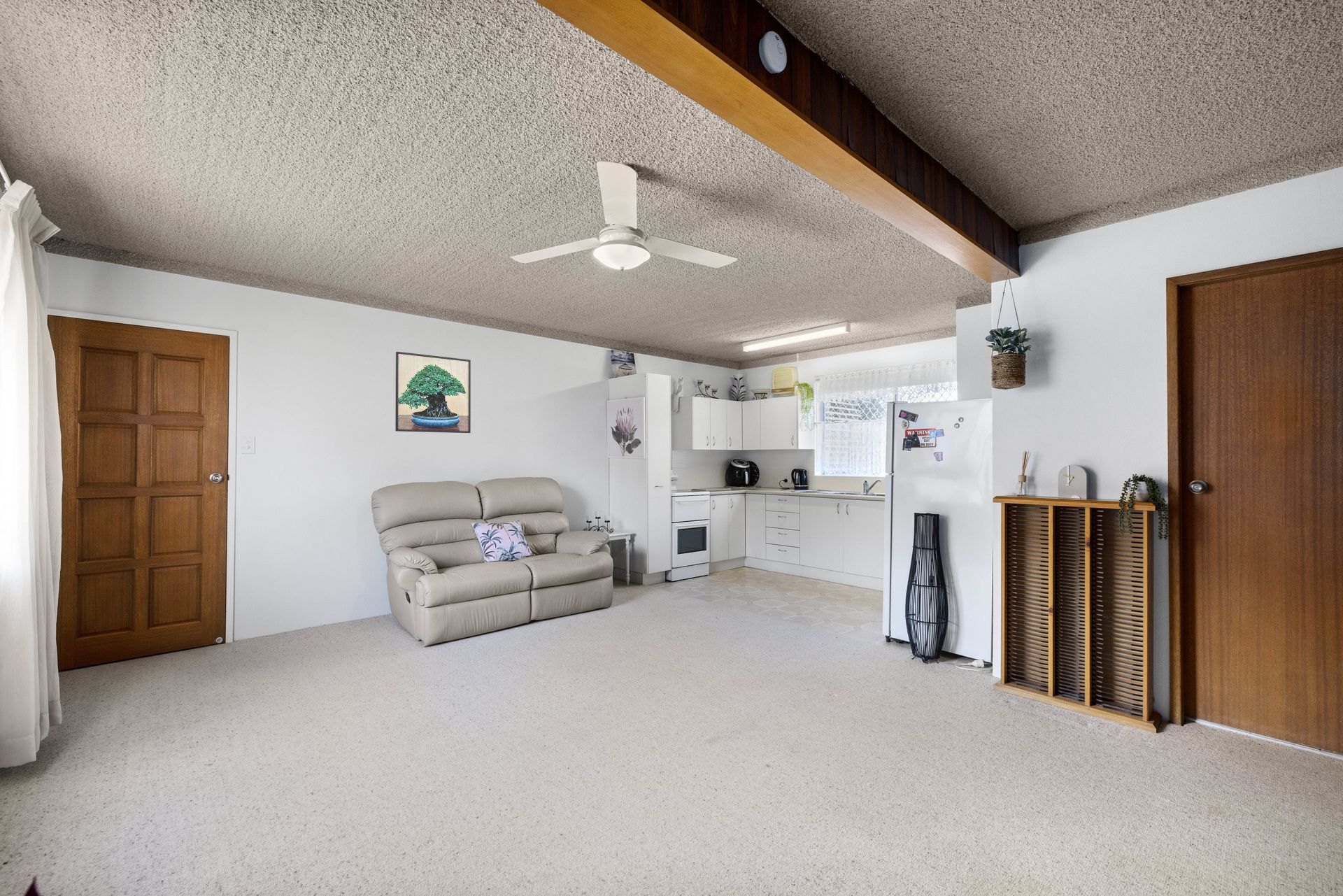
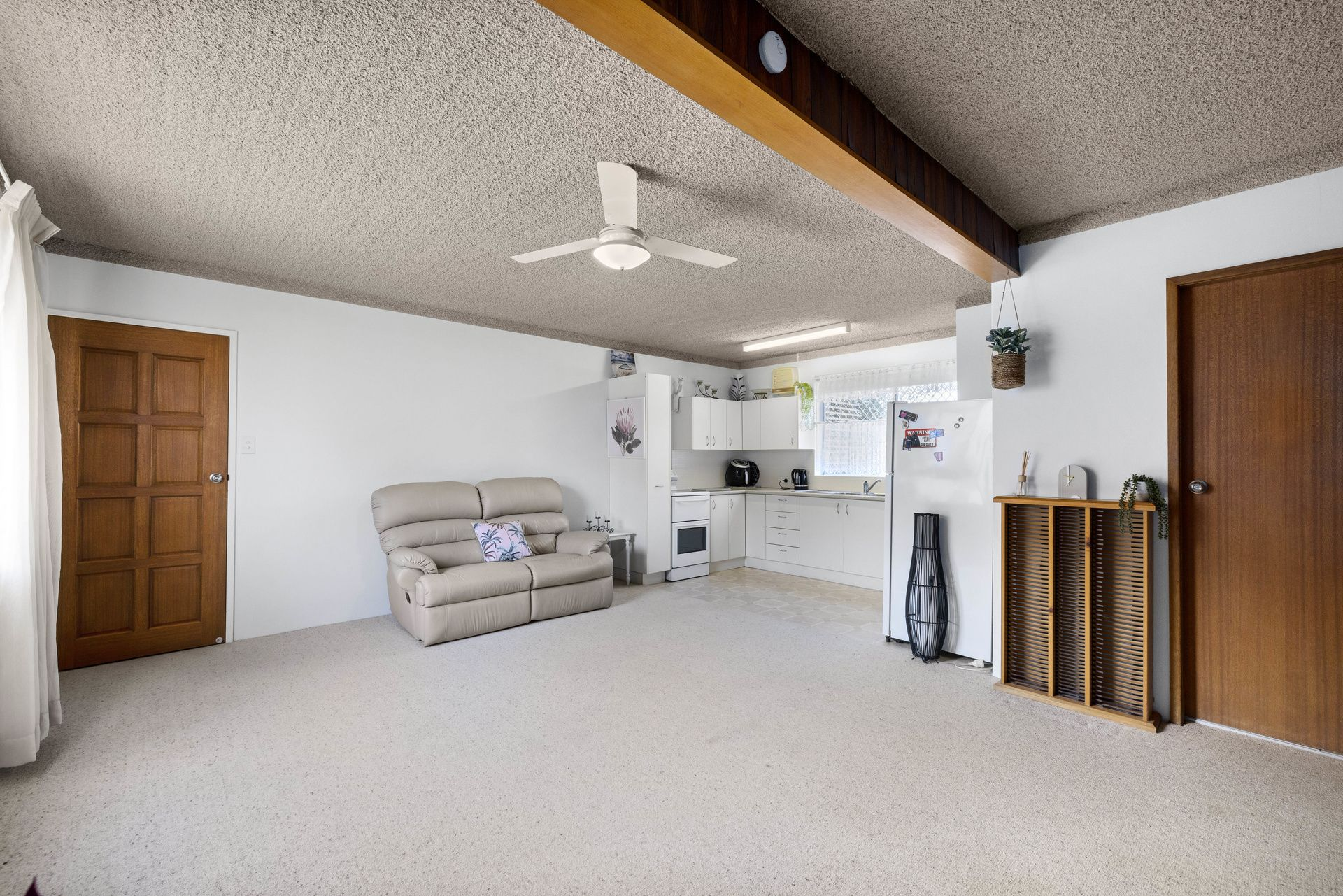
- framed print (434, 394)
